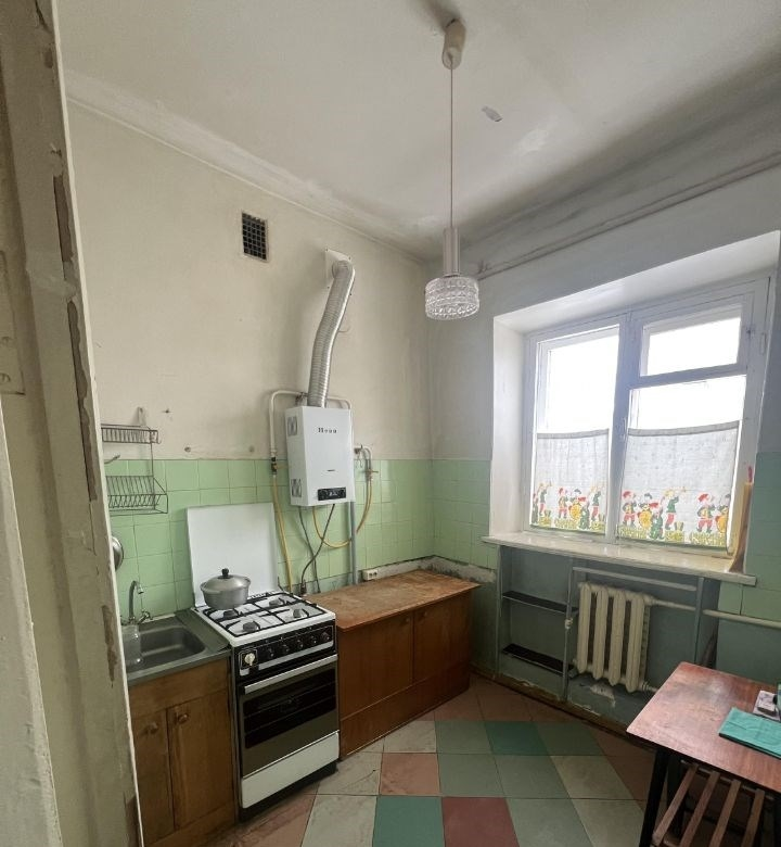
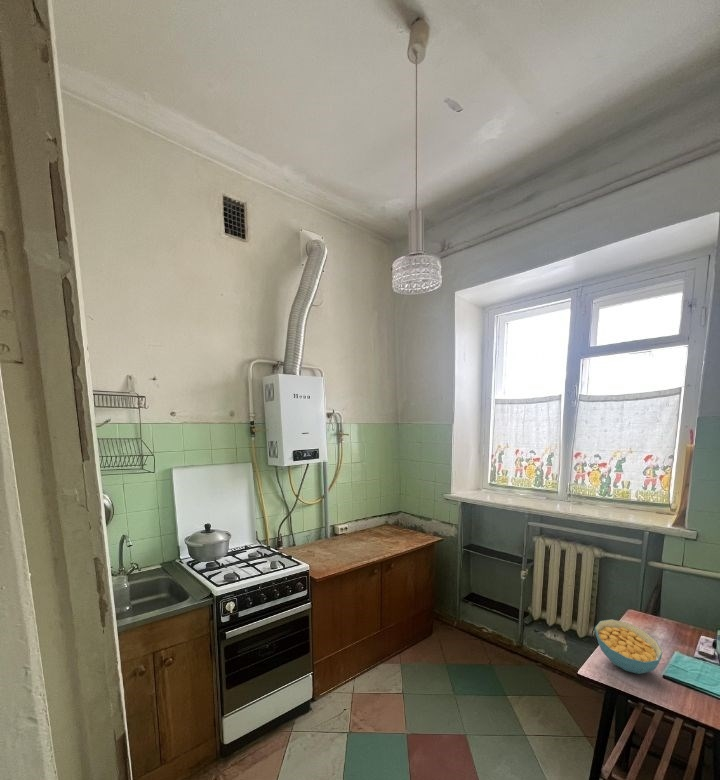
+ cereal bowl (626, 651)
